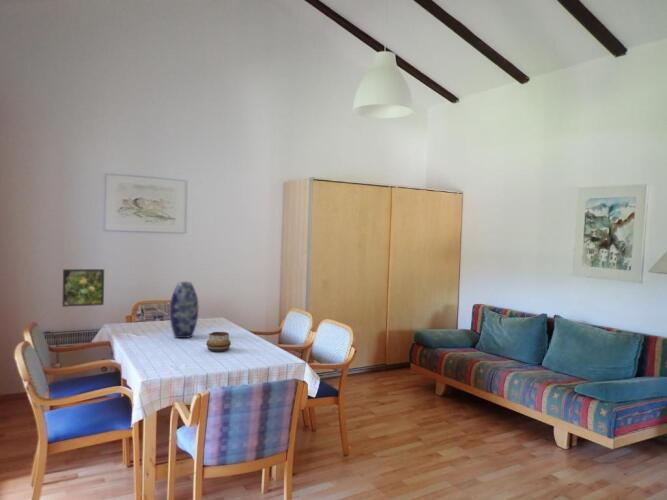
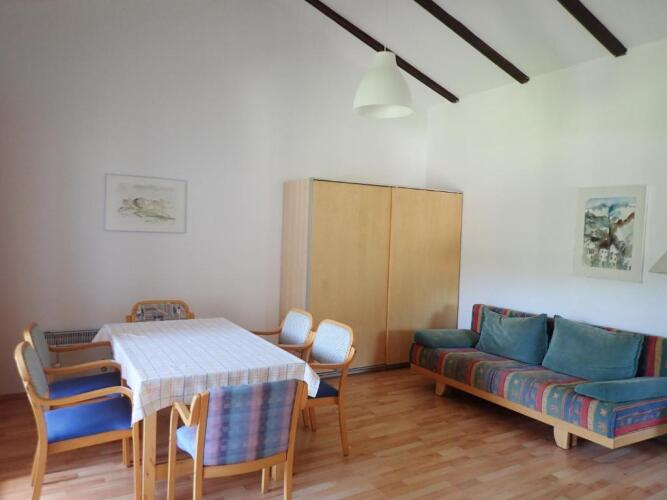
- decorative bowl (218, 341)
- vase (184, 309)
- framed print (83, 287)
